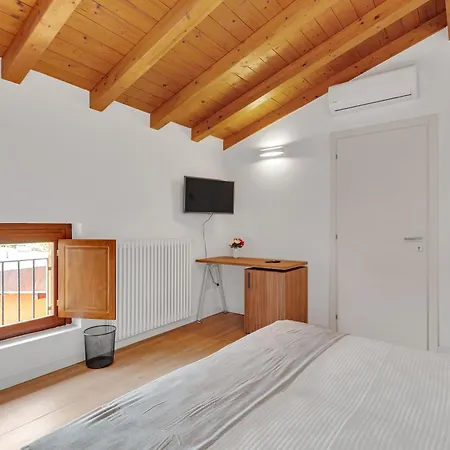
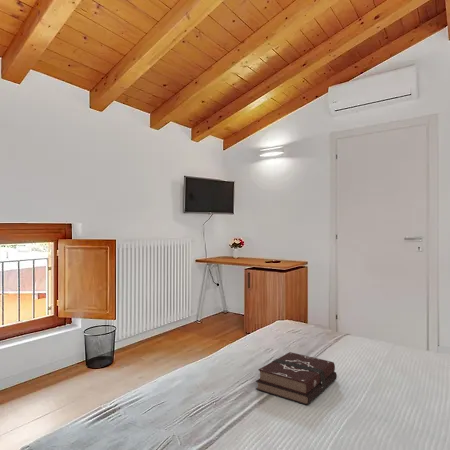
+ hardback book (297, 375)
